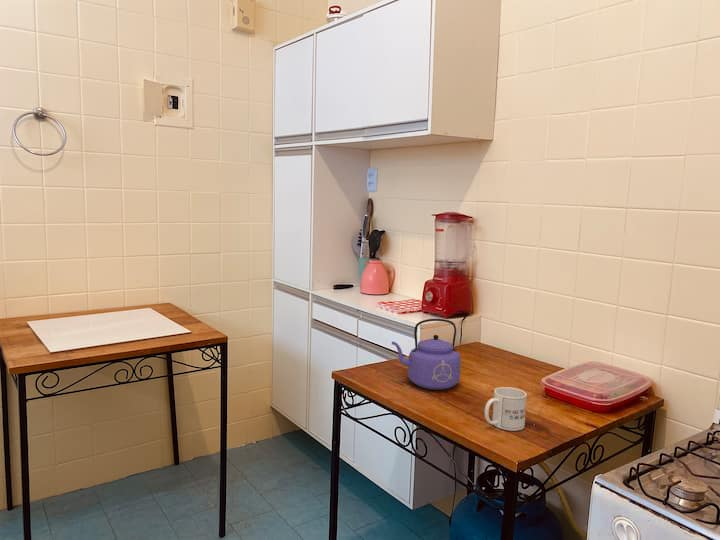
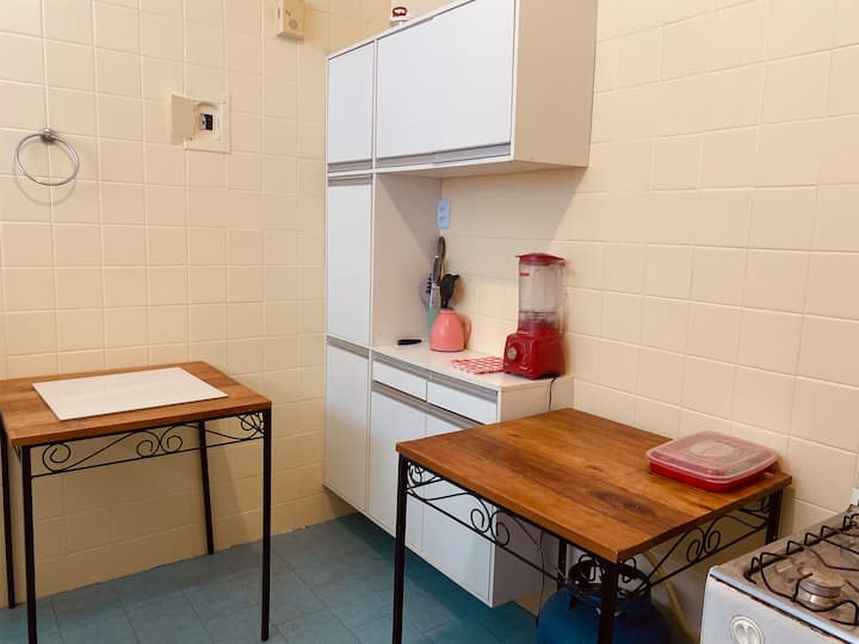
- kettle (425, 351)
- mug (503, 409)
